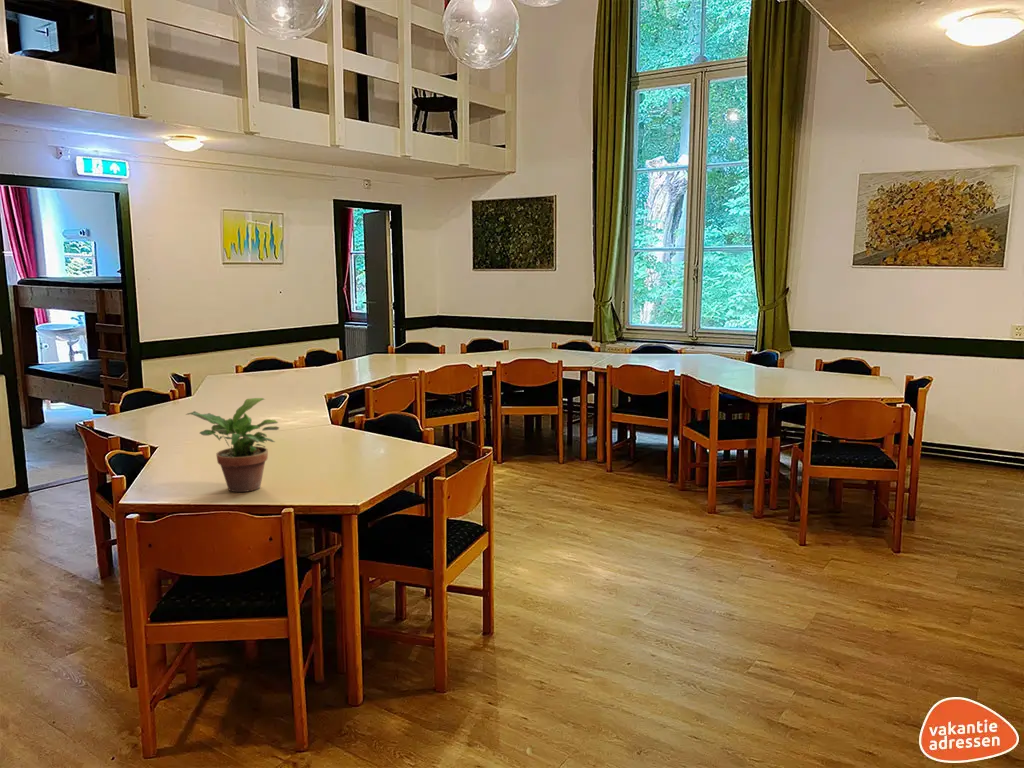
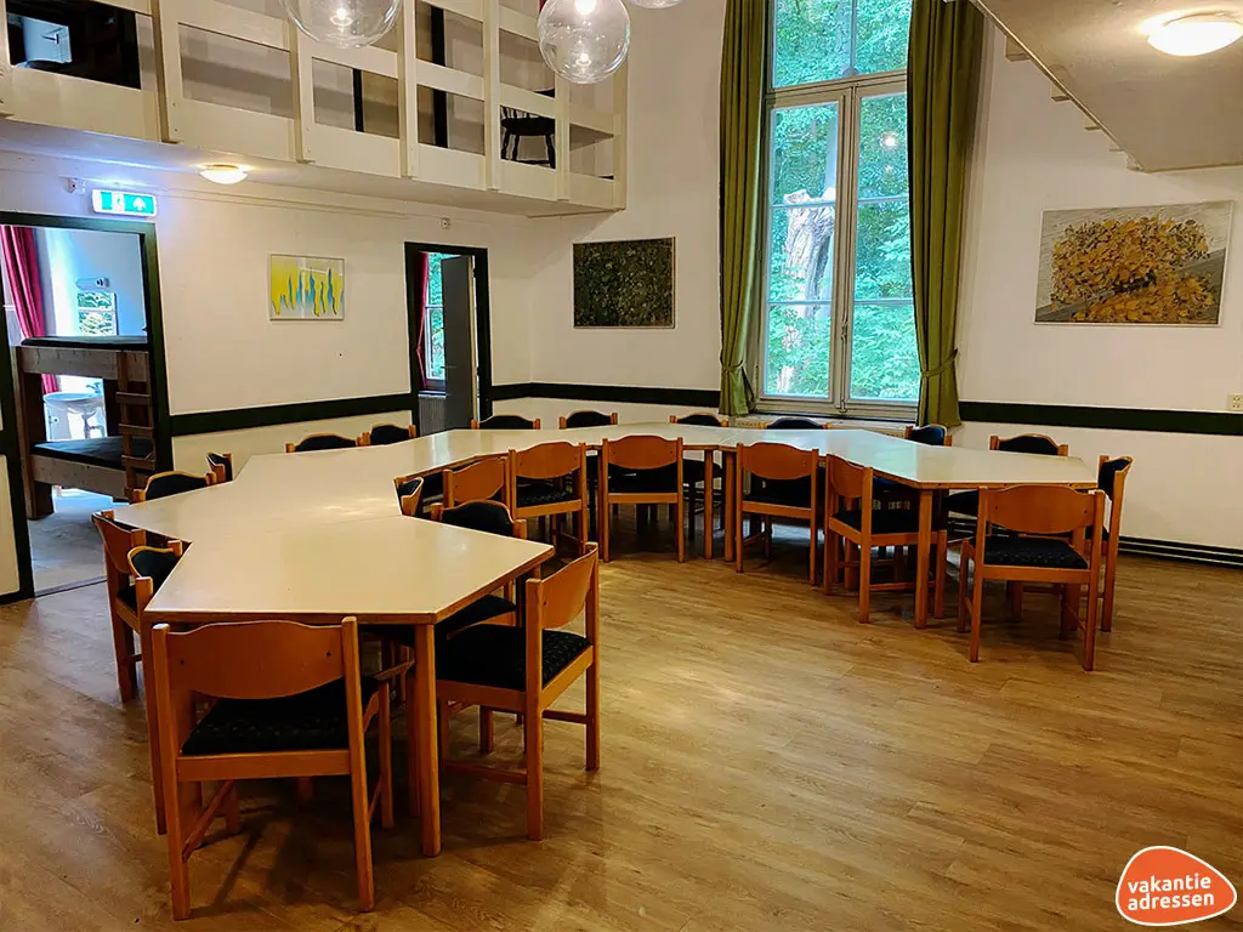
- potted plant (235, 447)
